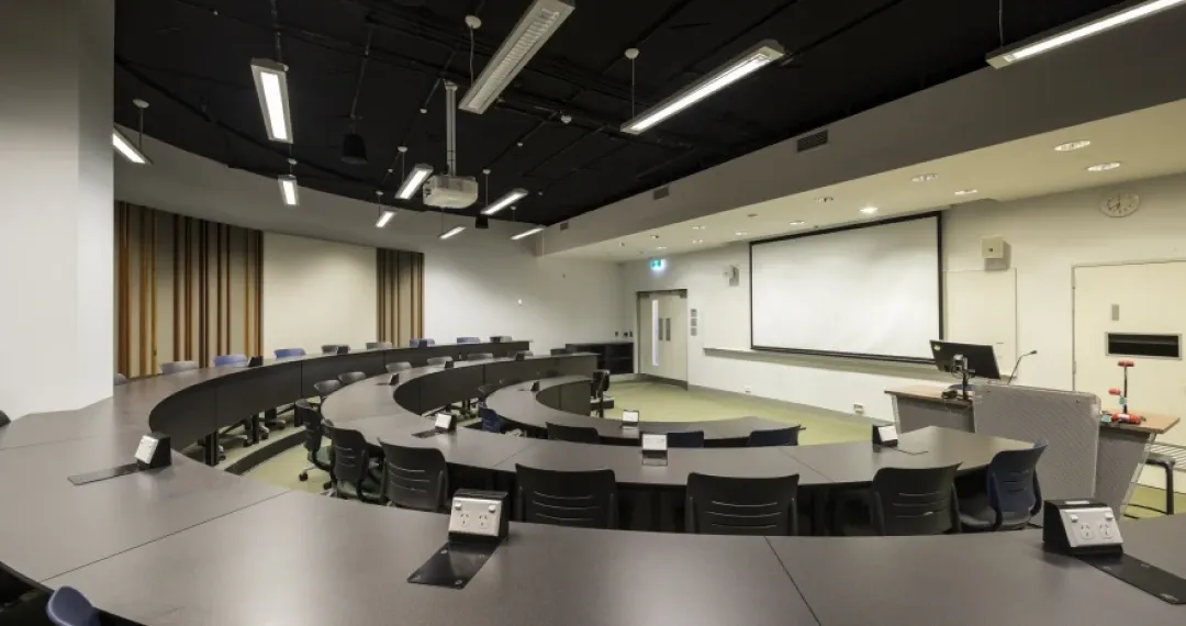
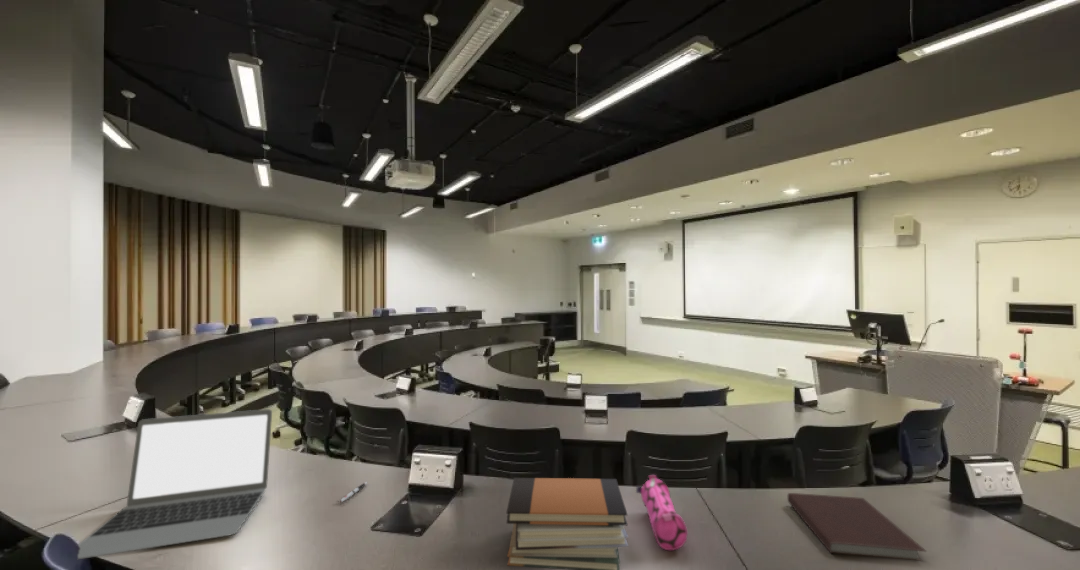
+ pencil case (661, 509)
+ book stack (566, 521)
+ notebook (848, 523)
+ laptop (183, 473)
+ pen (354, 491)
